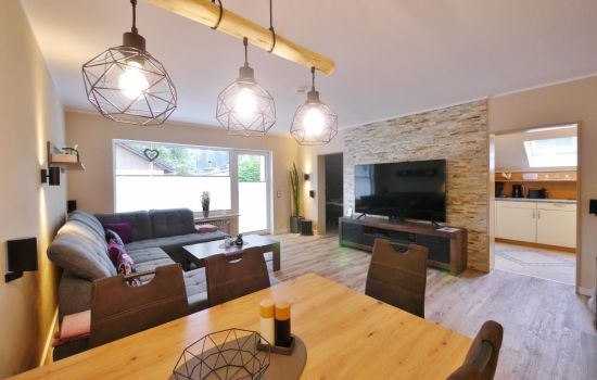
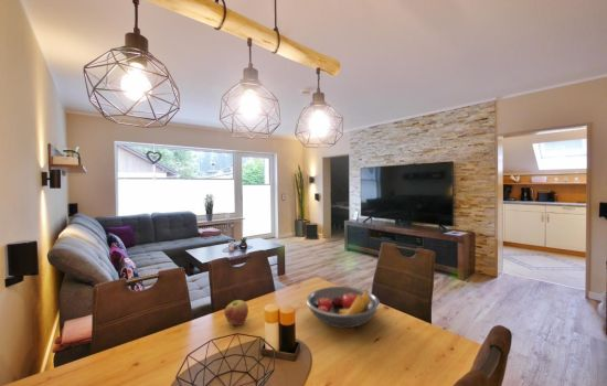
+ fruit bowl (342, 305)
+ apple (236, 312)
